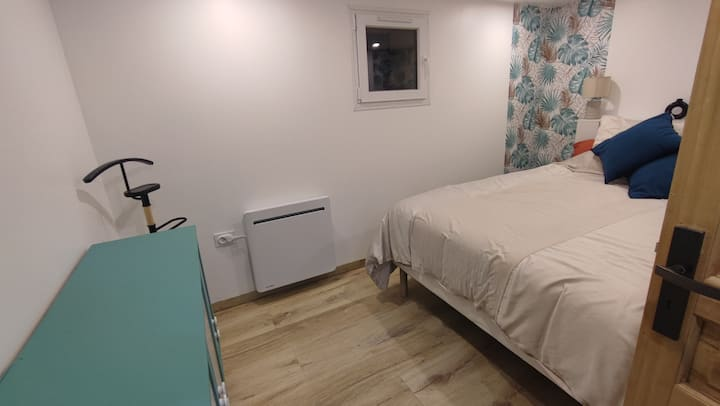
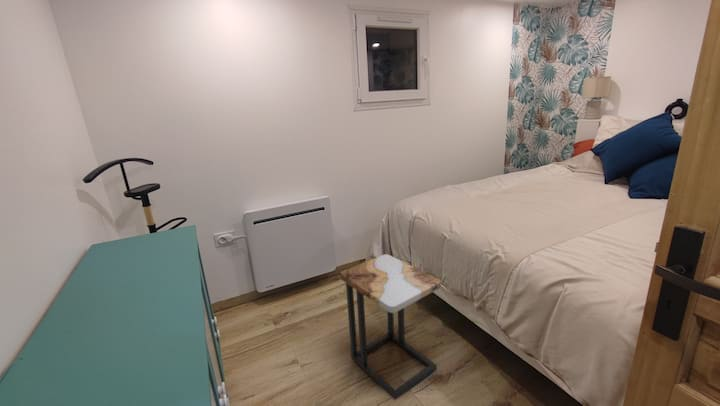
+ side table (390, 321)
